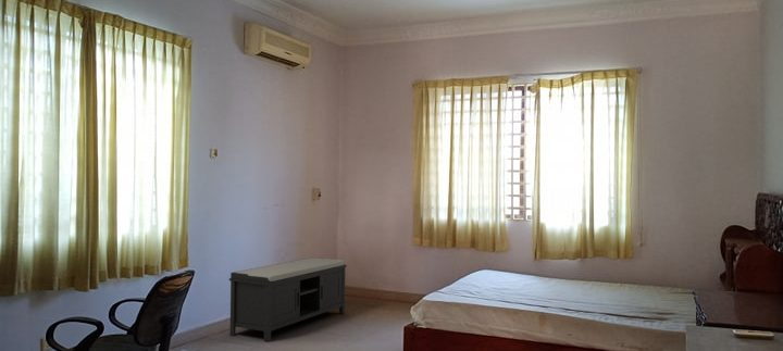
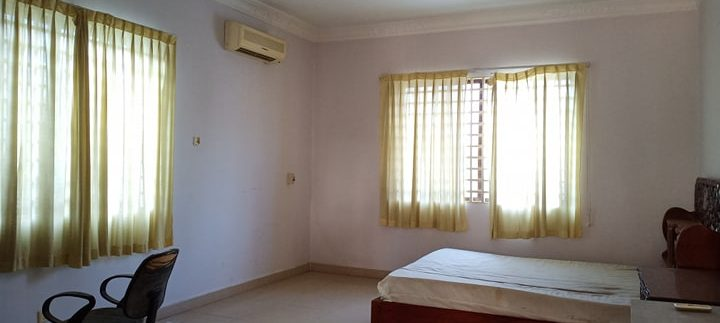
- bench (291, 293)
